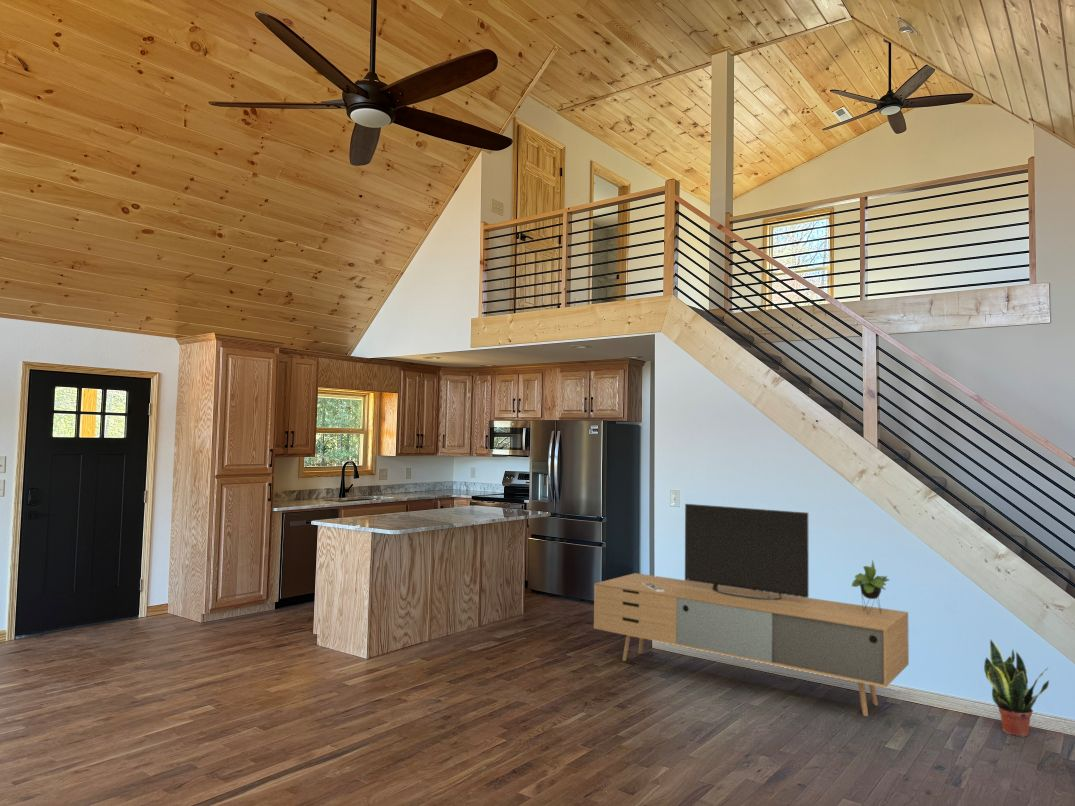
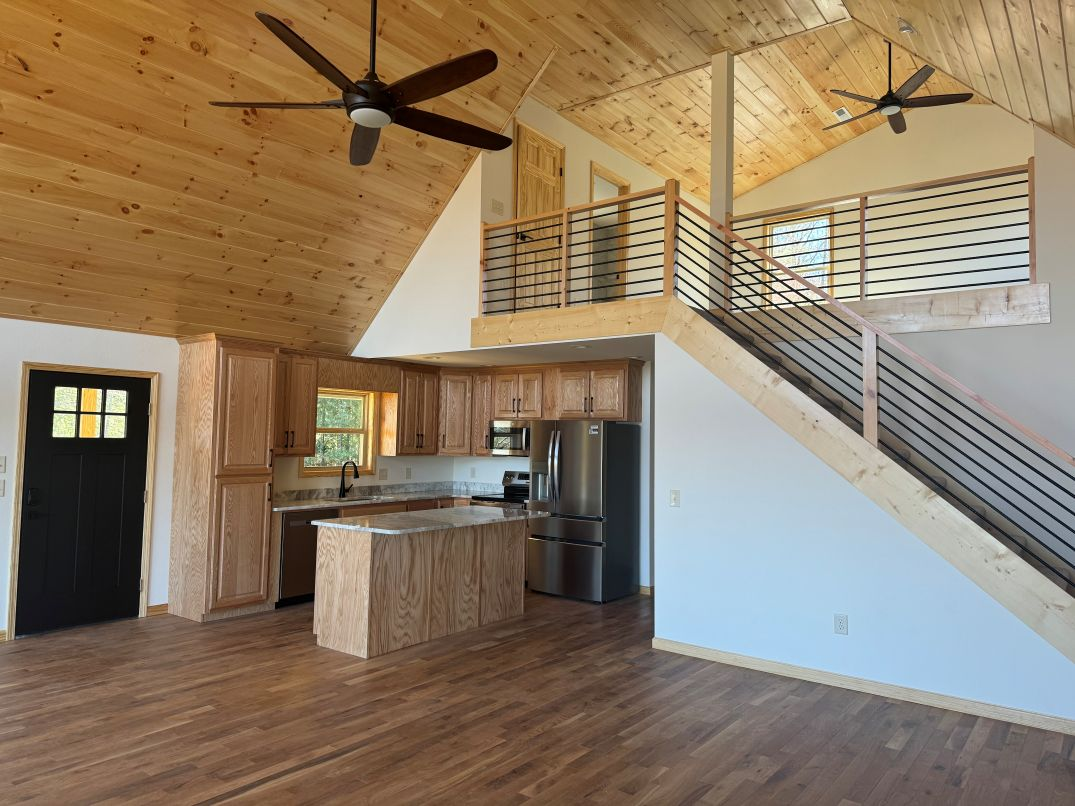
- media console (740, 593)
- potted plant (1014, 688)
